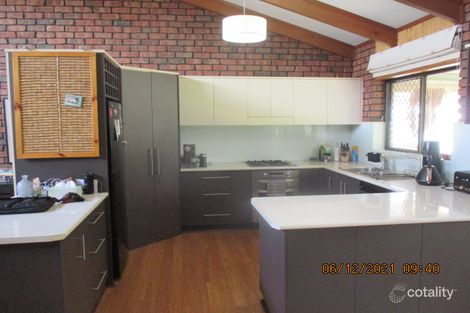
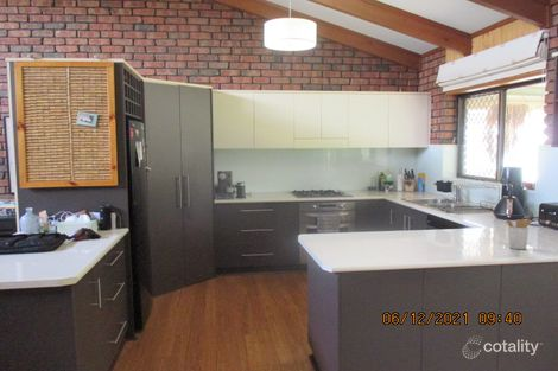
+ utensil holder (519, 232)
